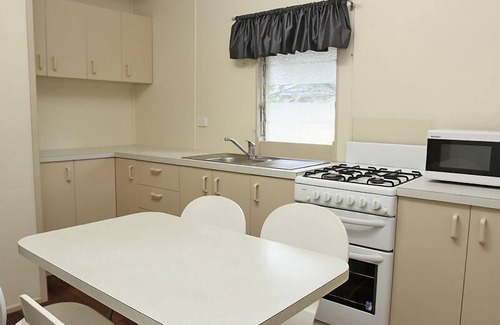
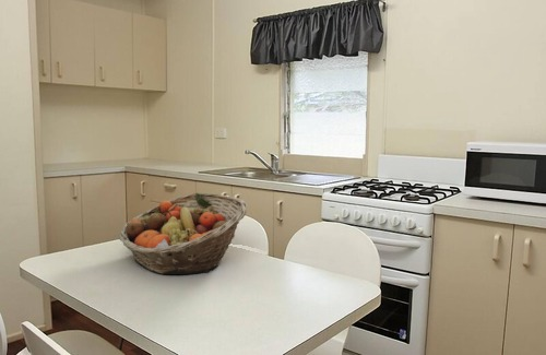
+ fruit basket (183, 229)
